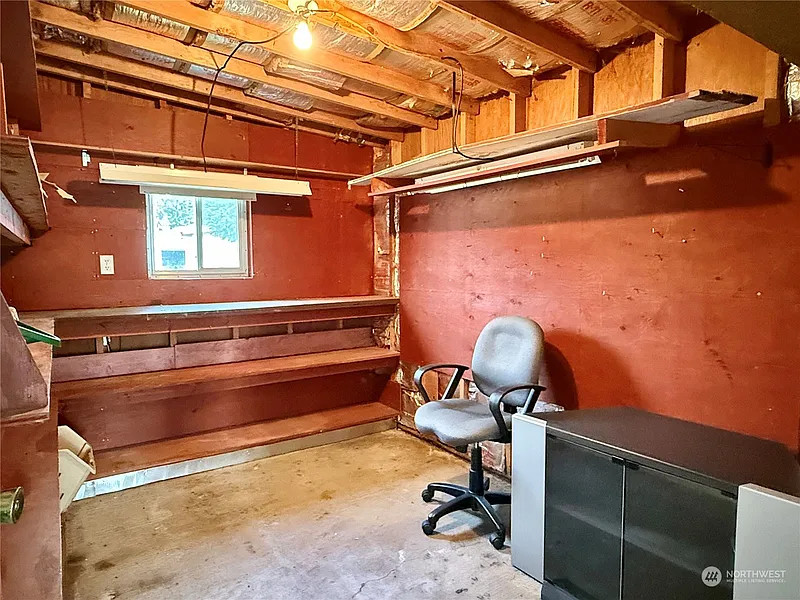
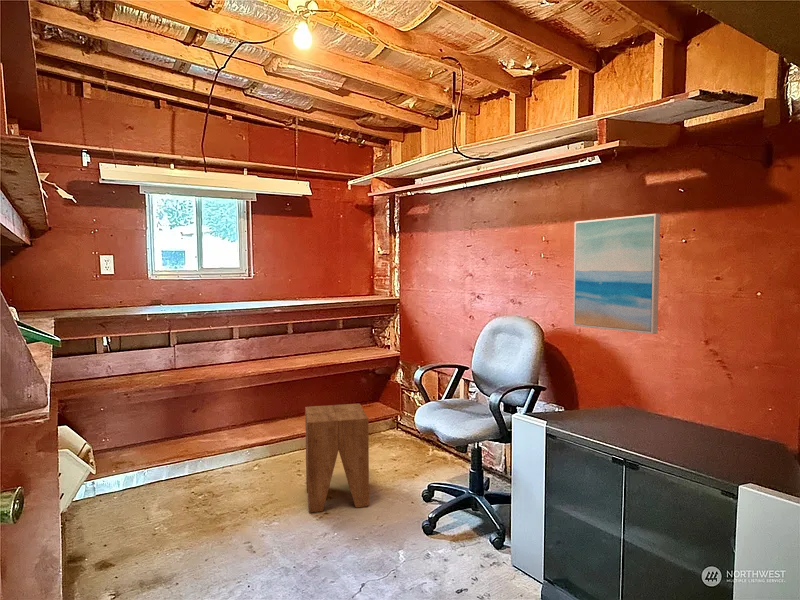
+ wall art (613, 274)
+ side table (335, 454)
